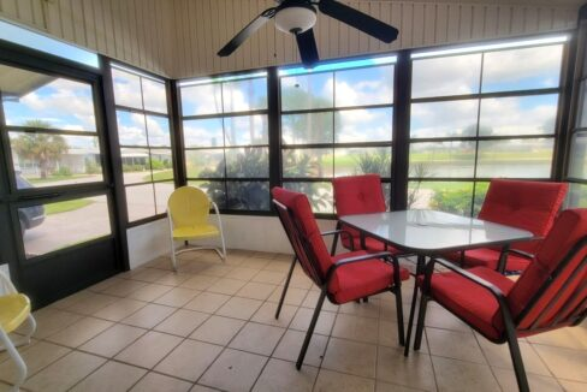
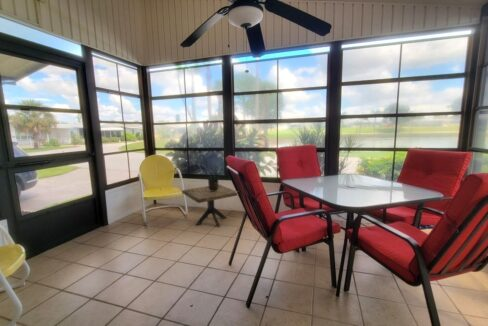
+ side table (210, 206)
+ potted plant (214, 178)
